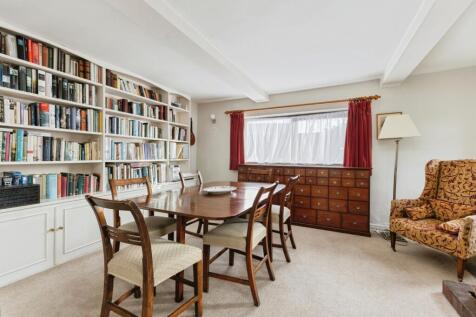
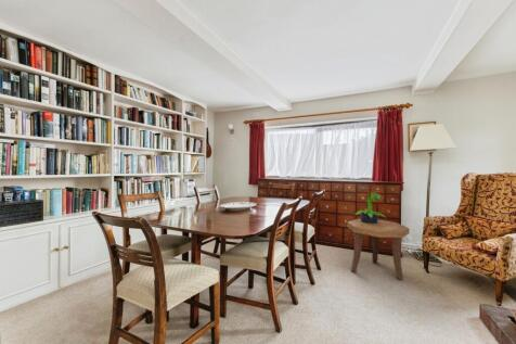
+ potted plant (369, 206)
+ side table (376, 246)
